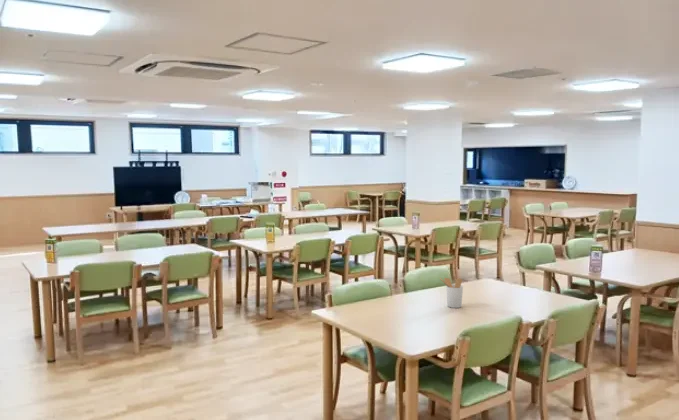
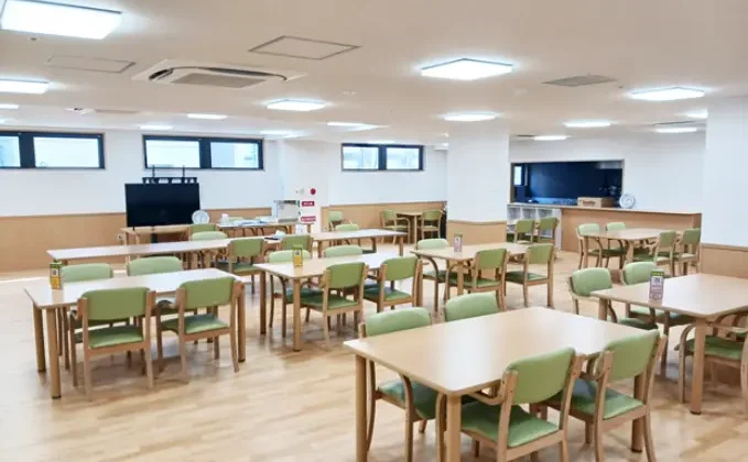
- utensil holder (450, 291)
